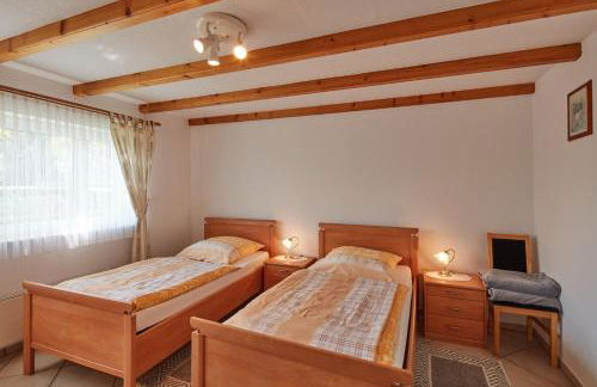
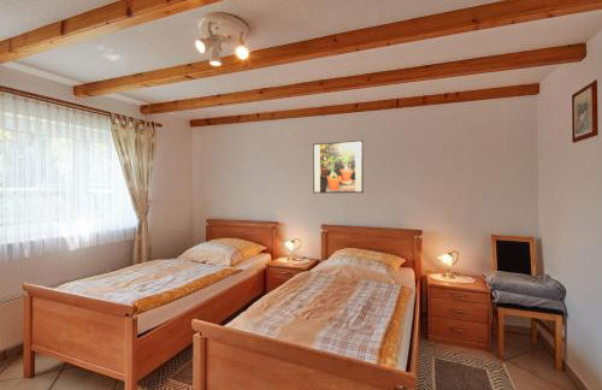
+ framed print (337, 167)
